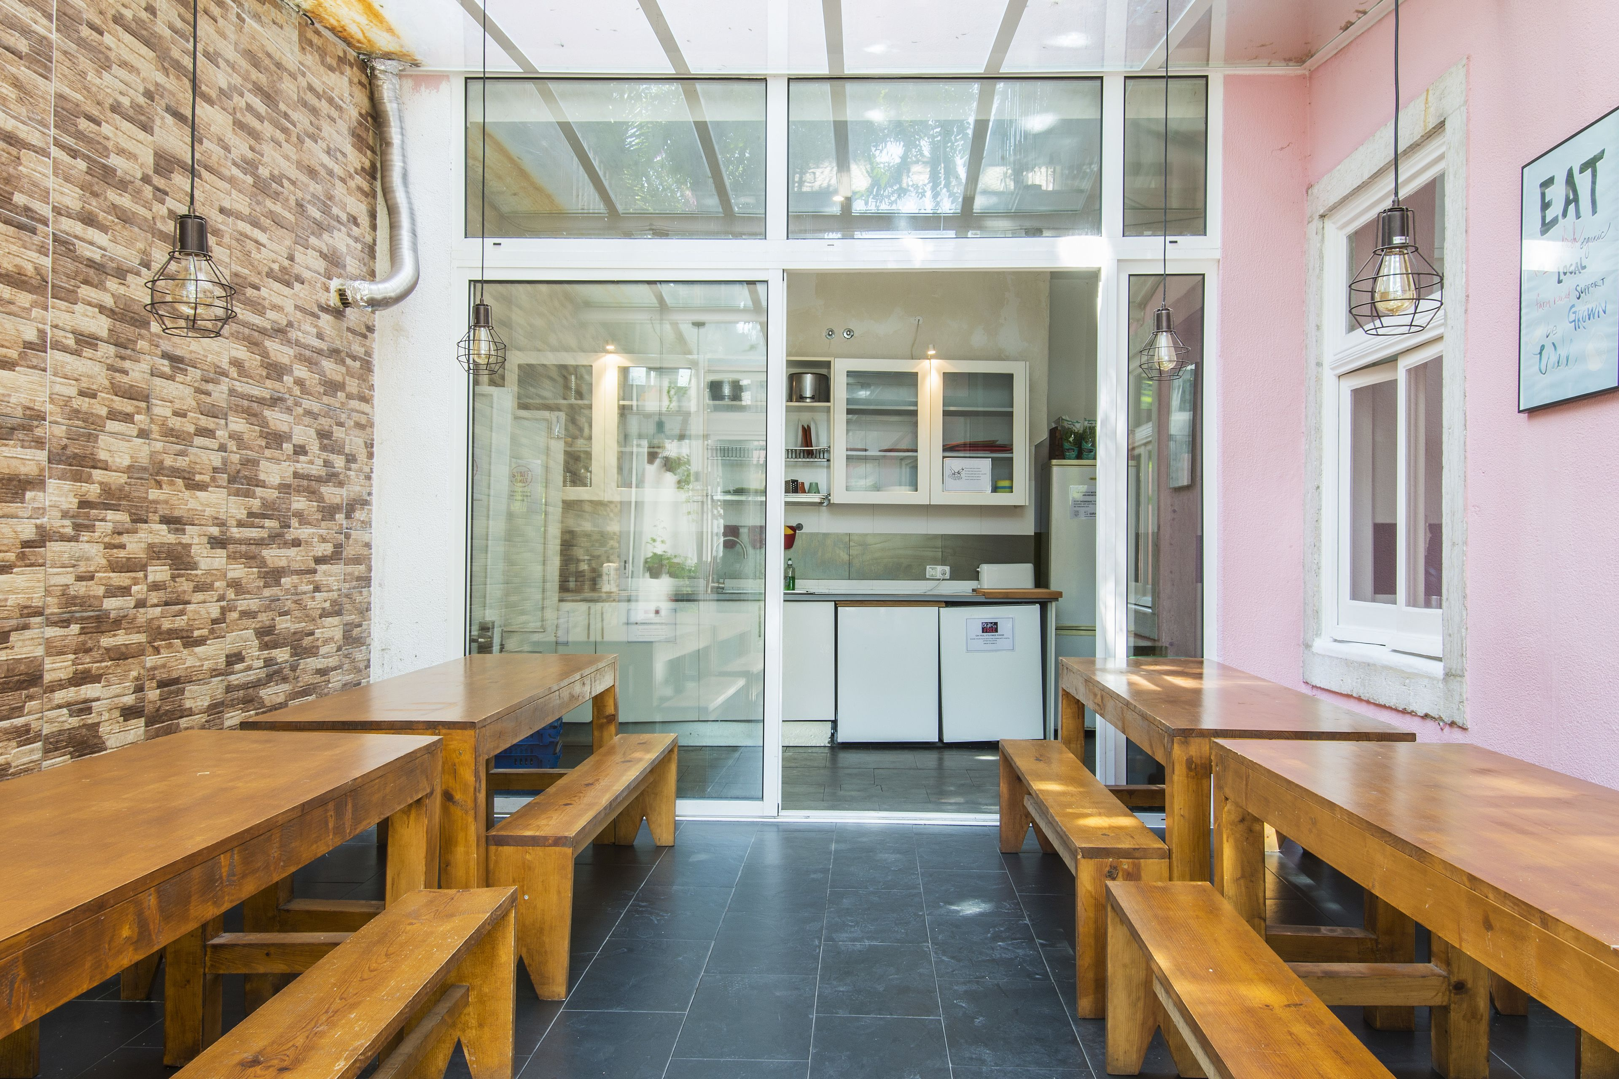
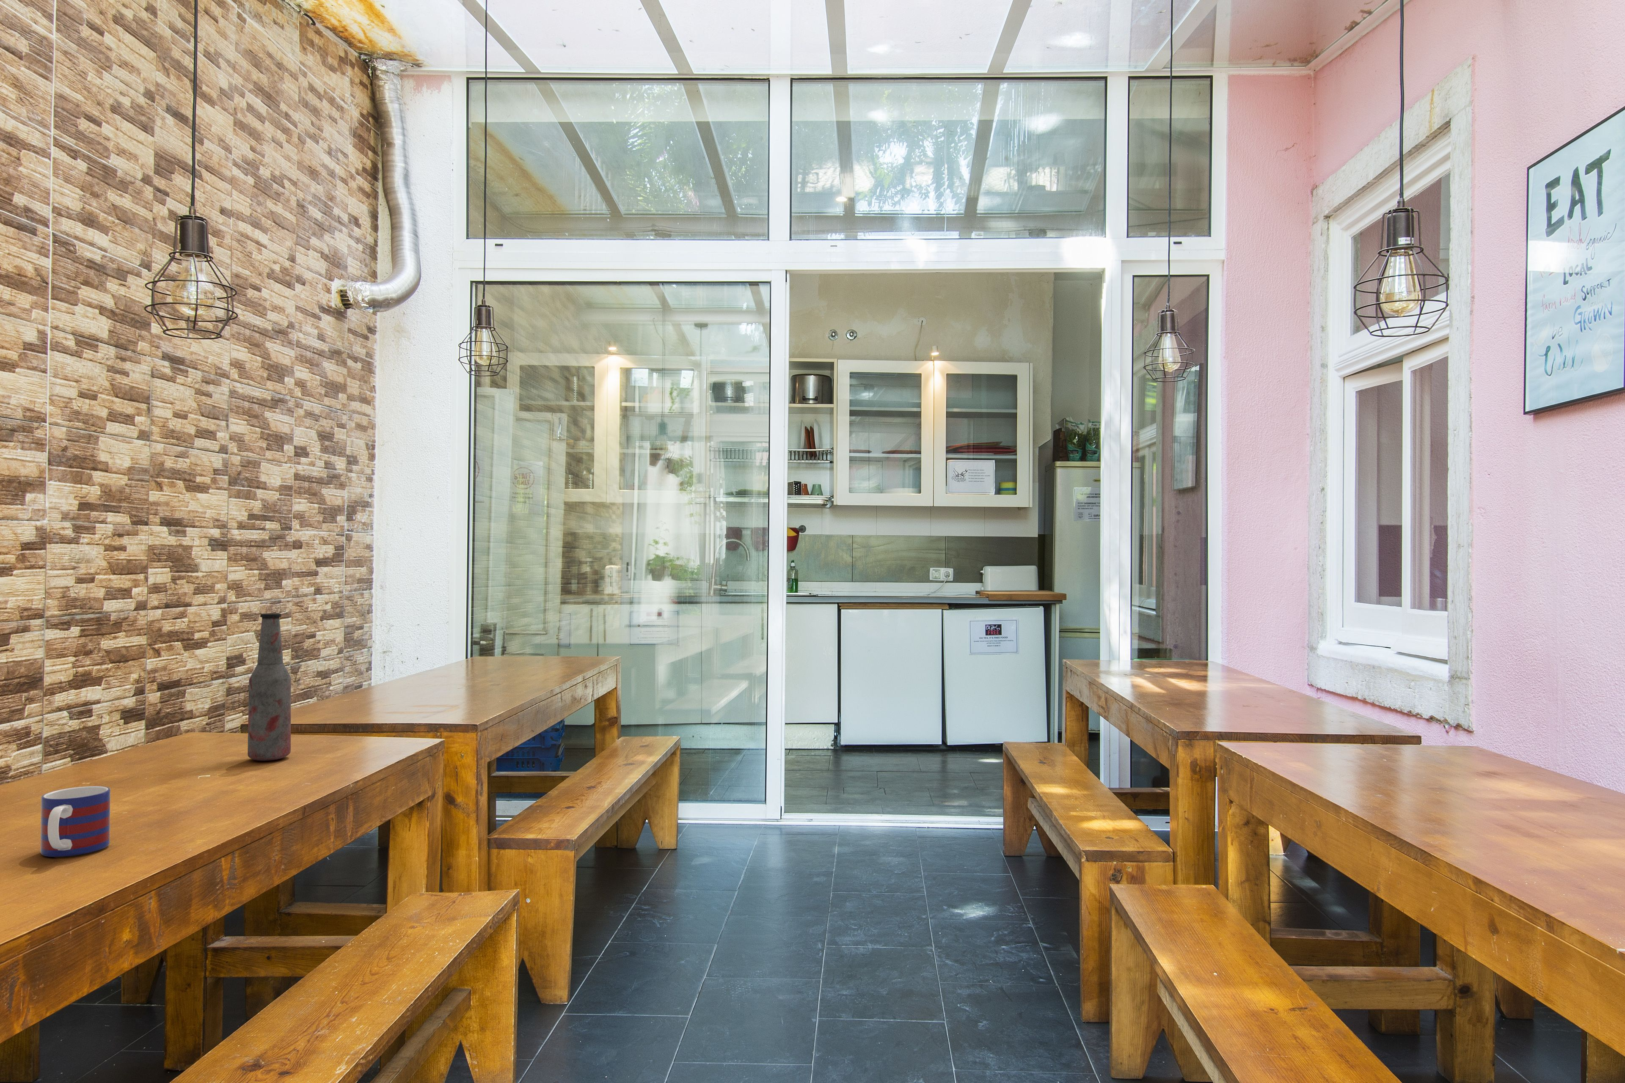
+ bottle (270, 685)
+ mug (70, 824)
